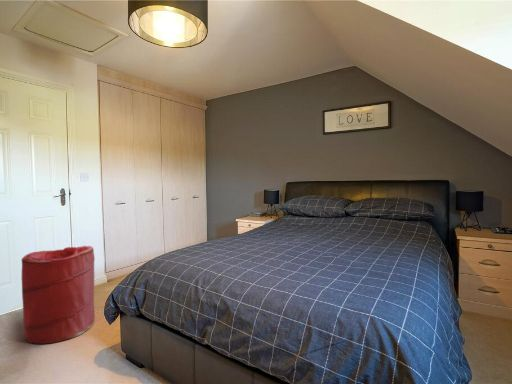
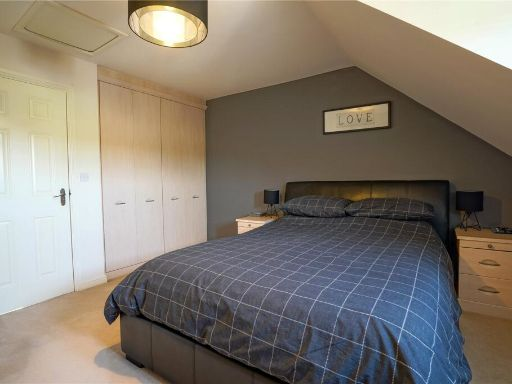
- laundry hamper (61, 288)
